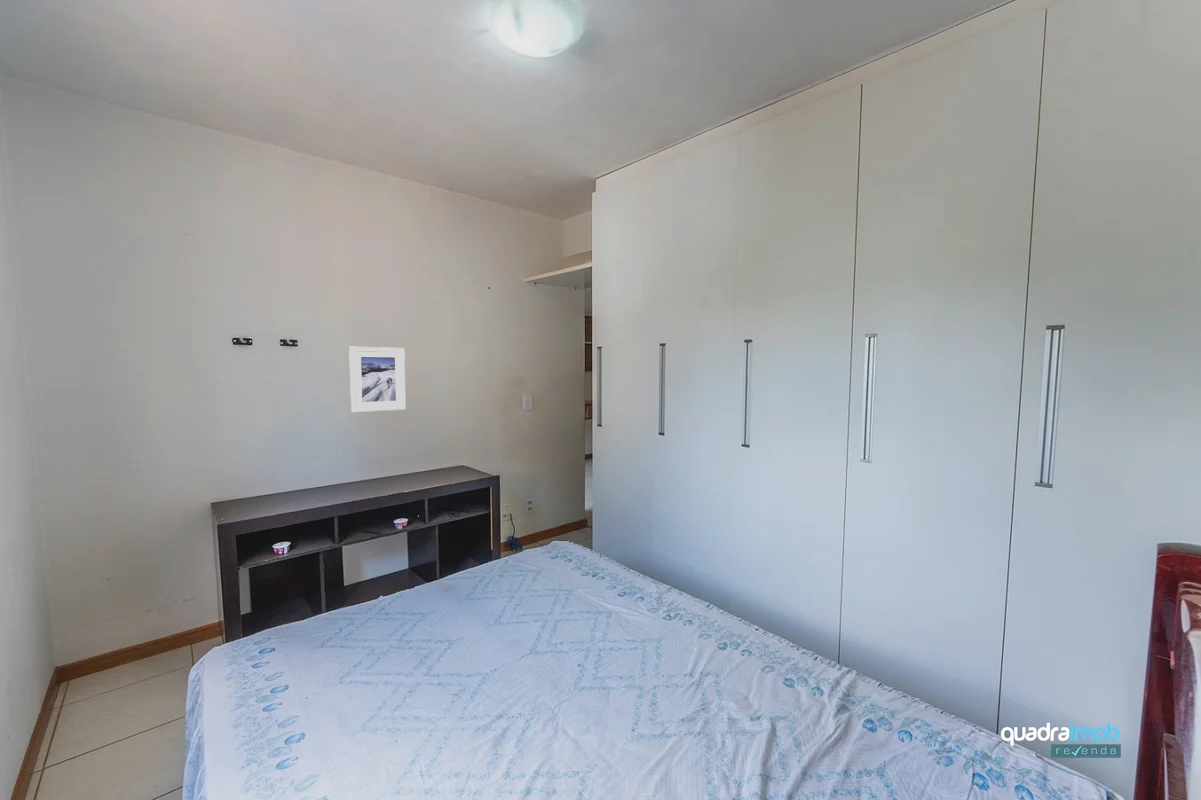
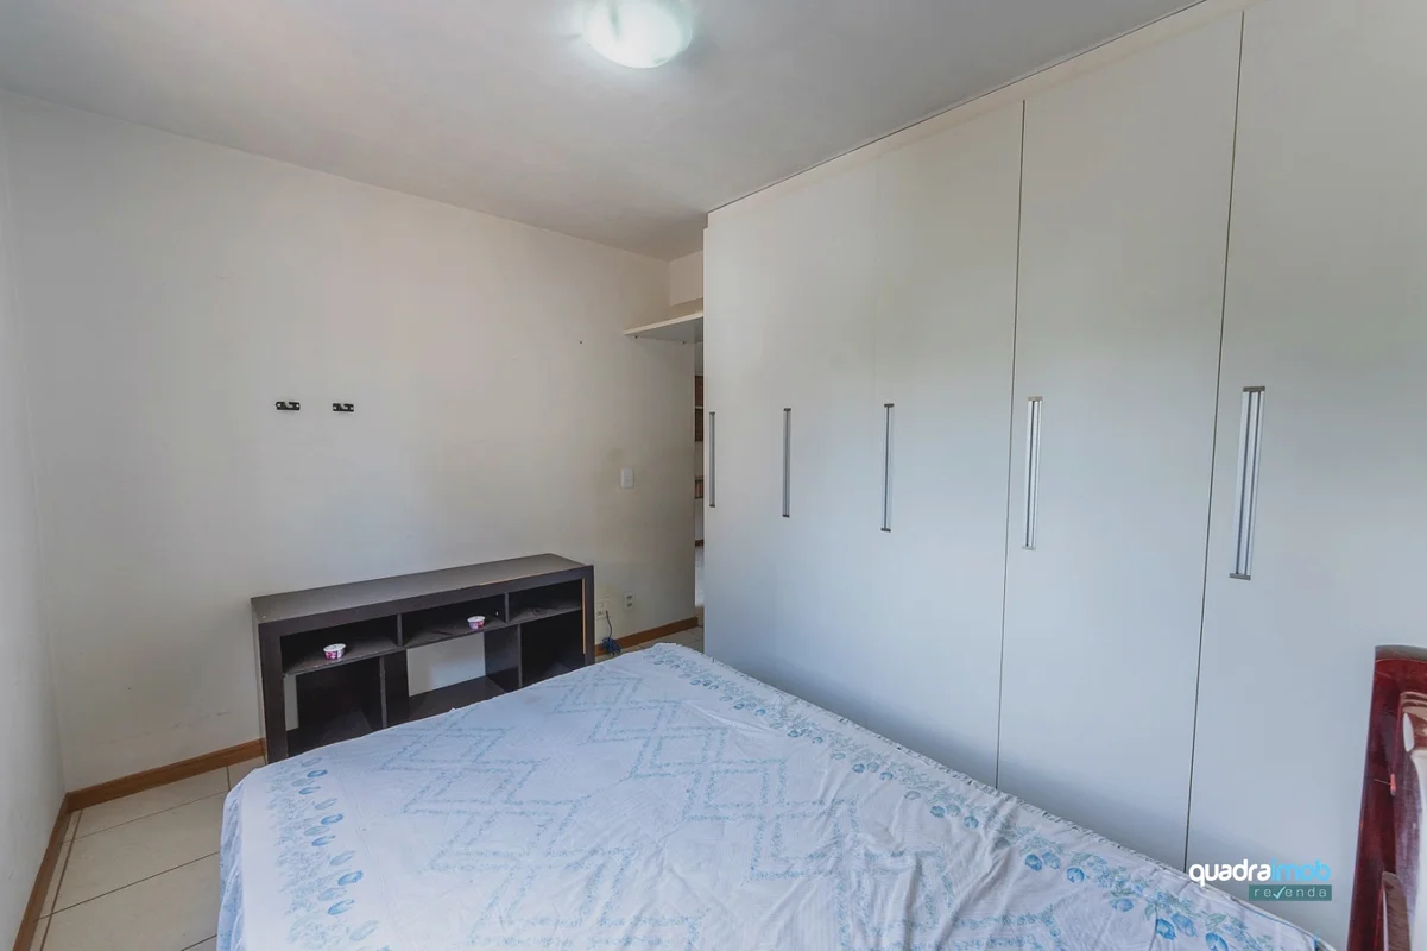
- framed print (378, 379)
